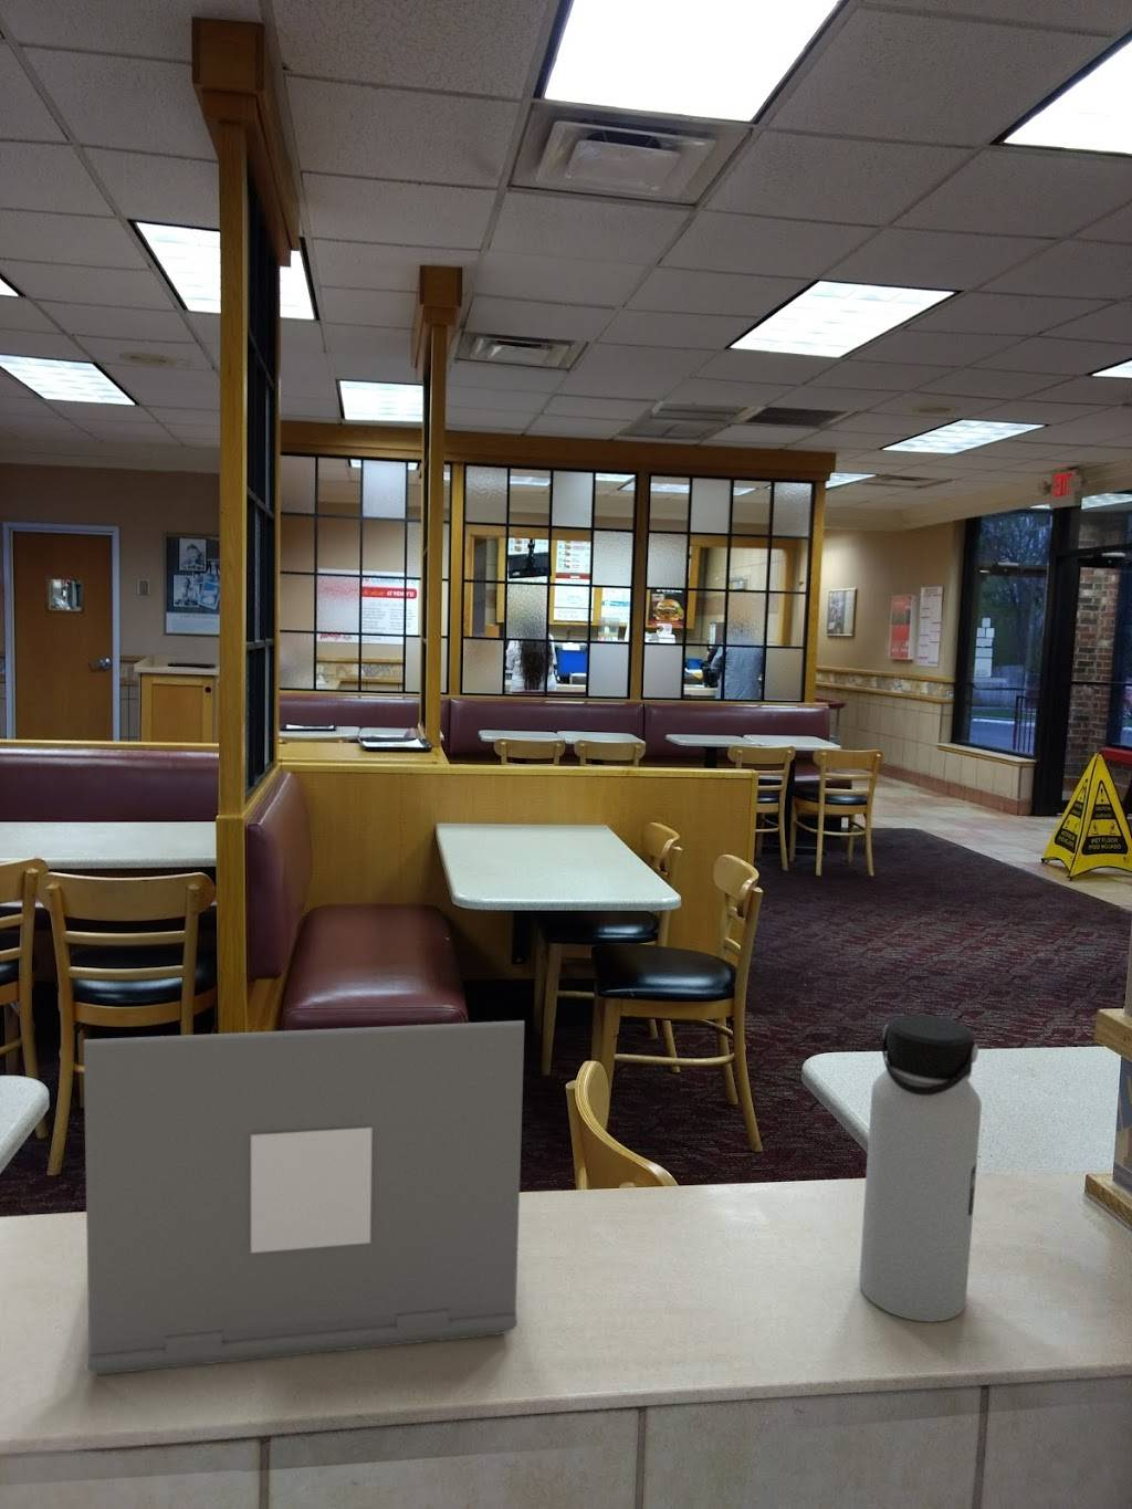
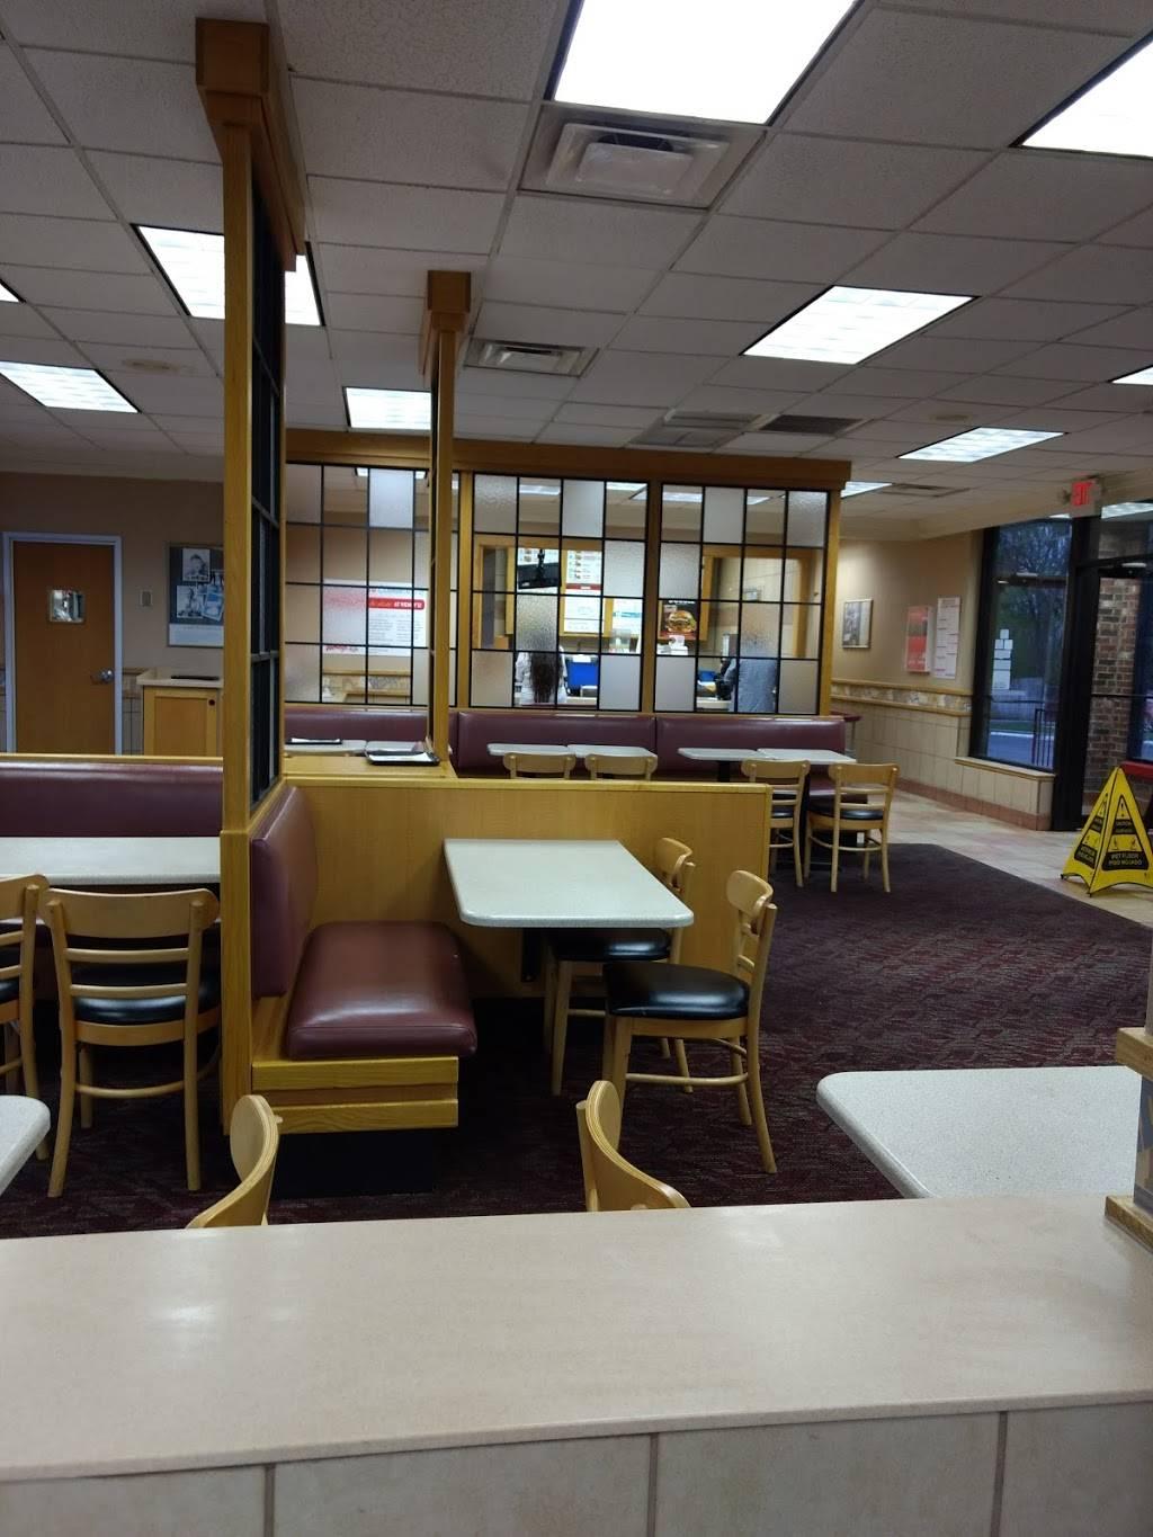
- laptop (313, 1130)
- water bottle (920, 1161)
